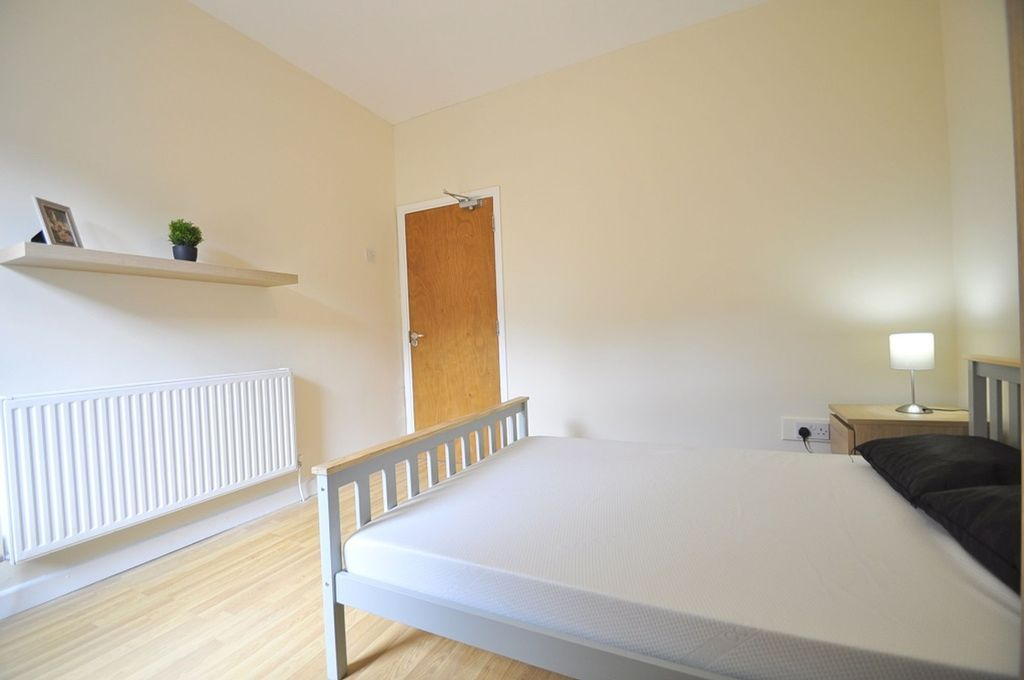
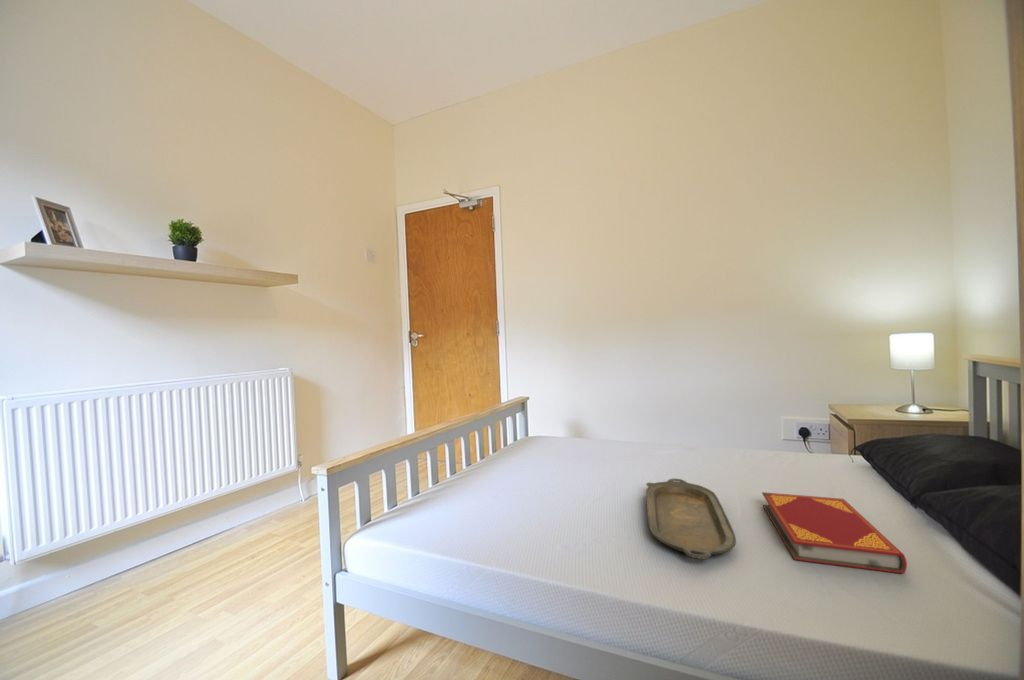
+ serving tray (685, 514)
+ hardback book (822, 526)
